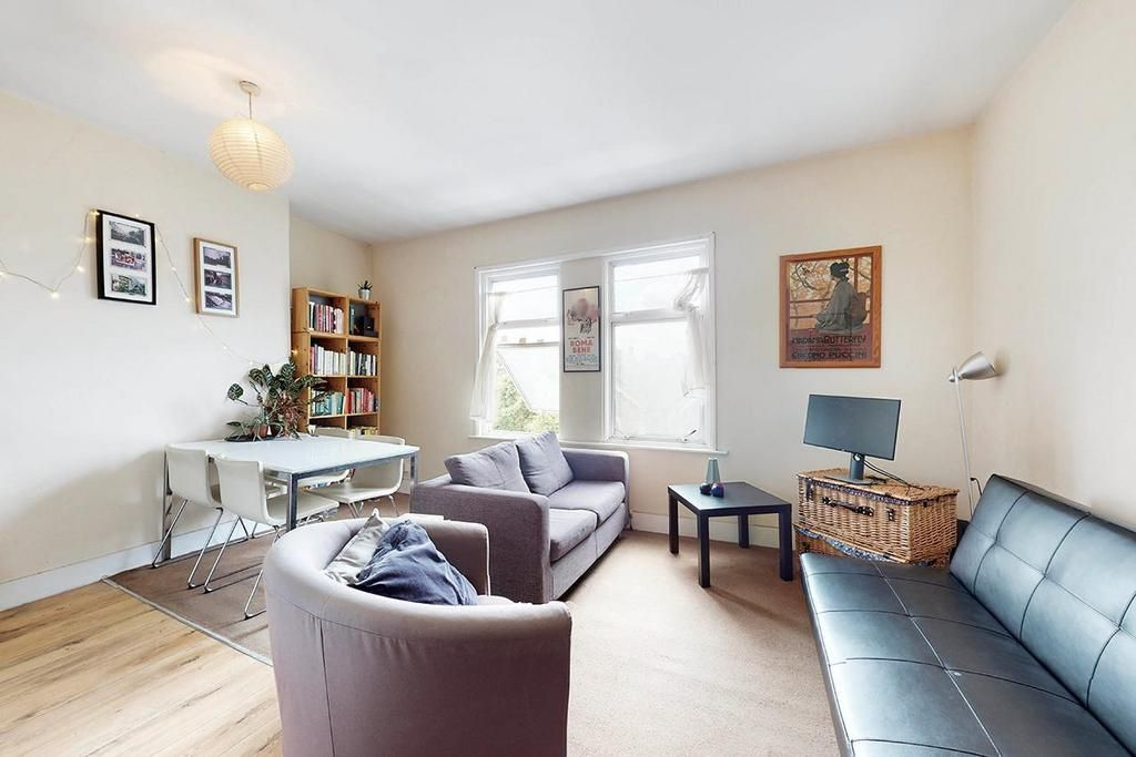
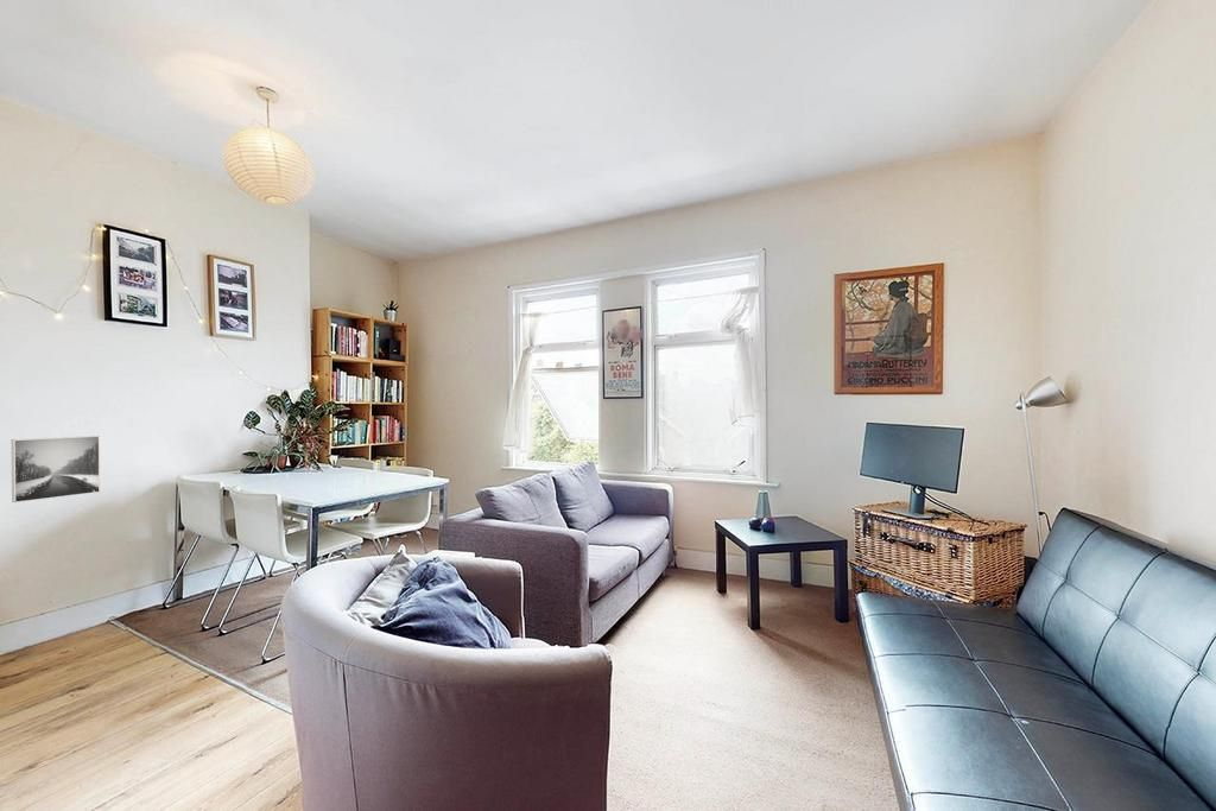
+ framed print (57, 467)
